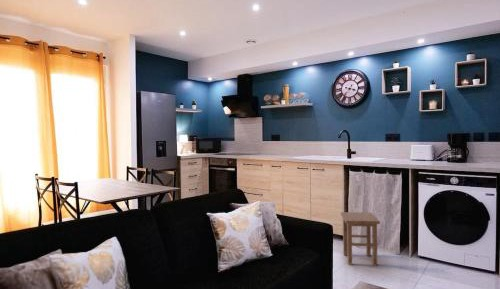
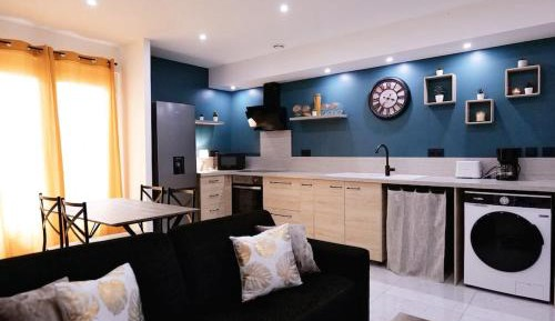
- stool (359, 236)
